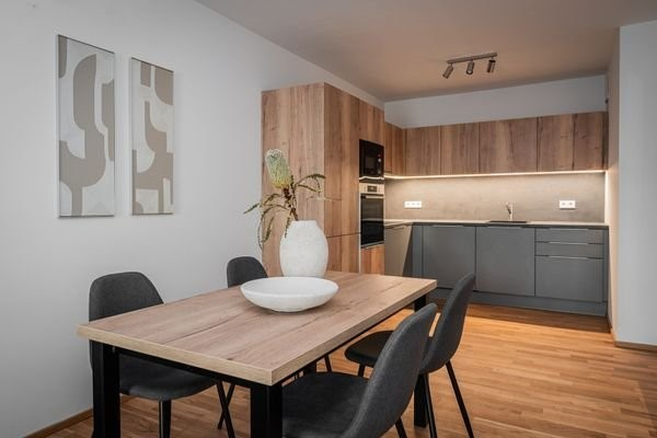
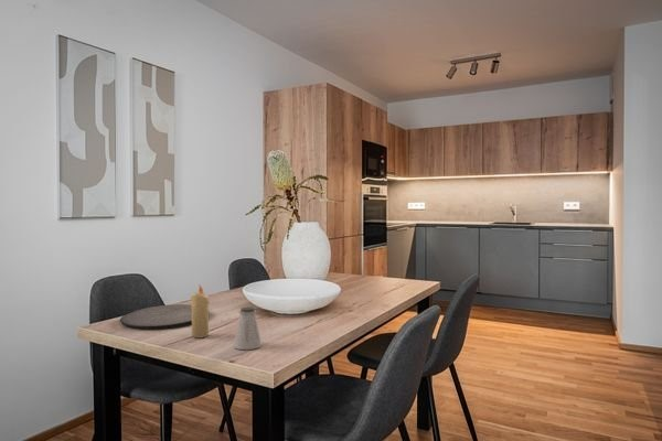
+ saltshaker (247, 326)
+ plate (166, 315)
+ candle (200, 310)
